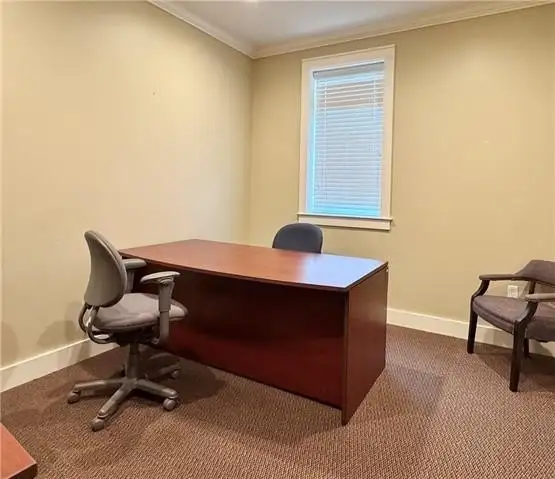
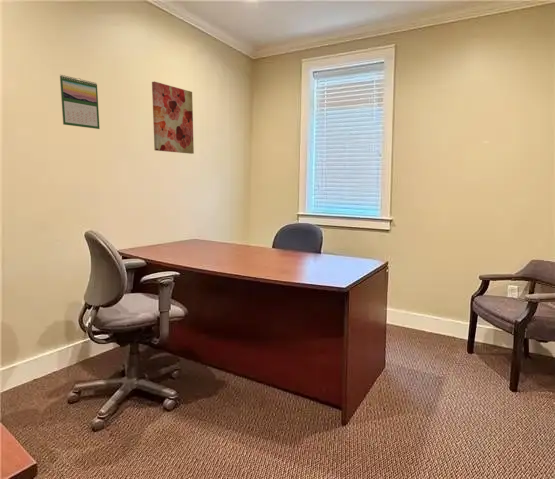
+ wall art (174, 119)
+ calendar (80, 102)
